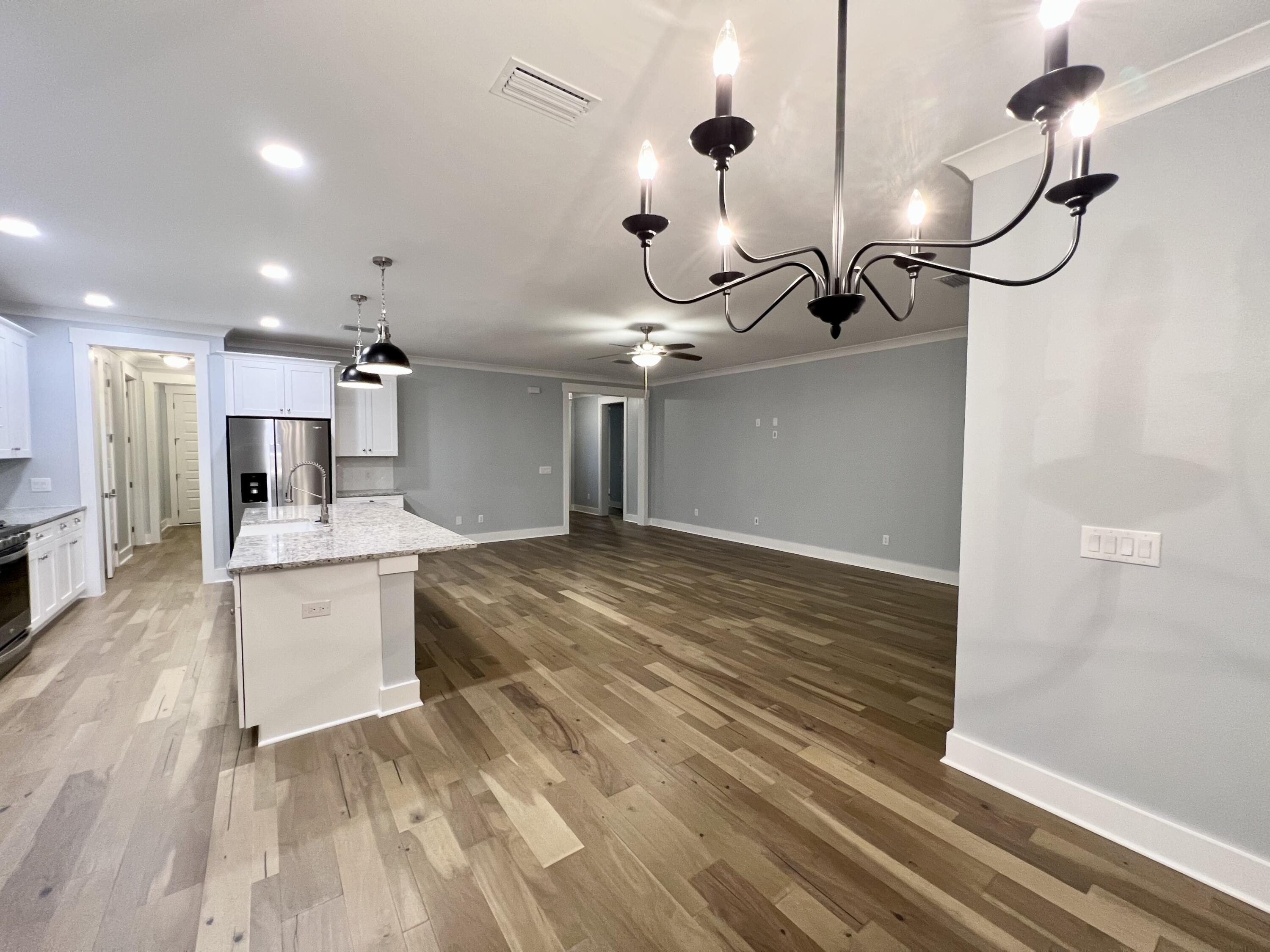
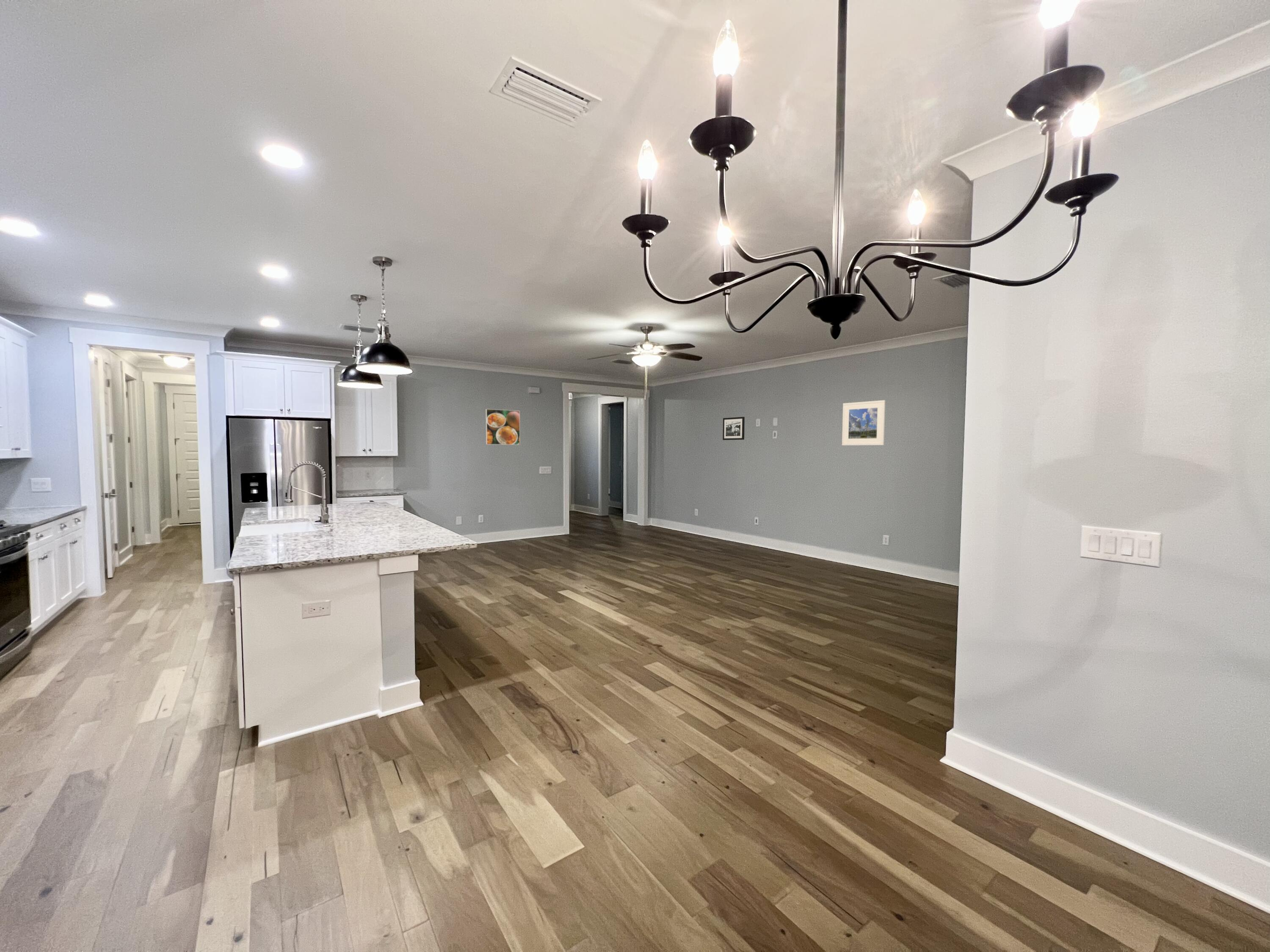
+ picture frame (733, 429)
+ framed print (863, 424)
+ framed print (503, 427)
